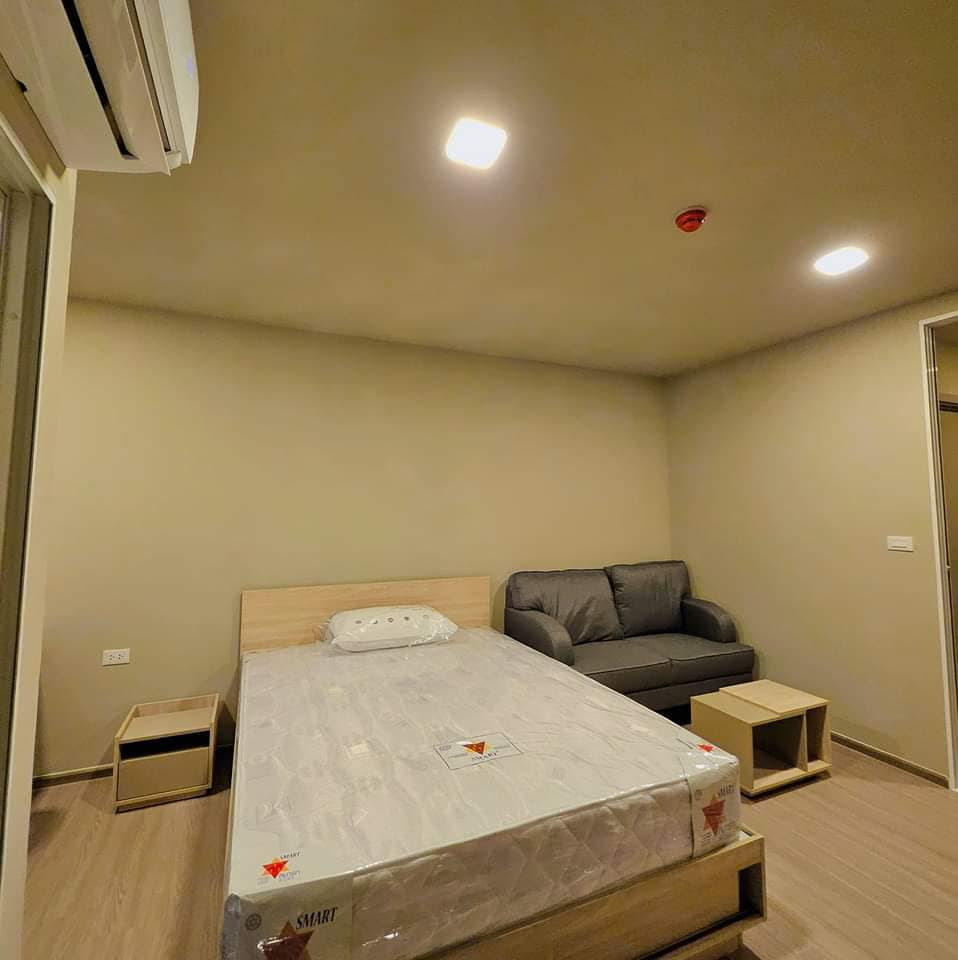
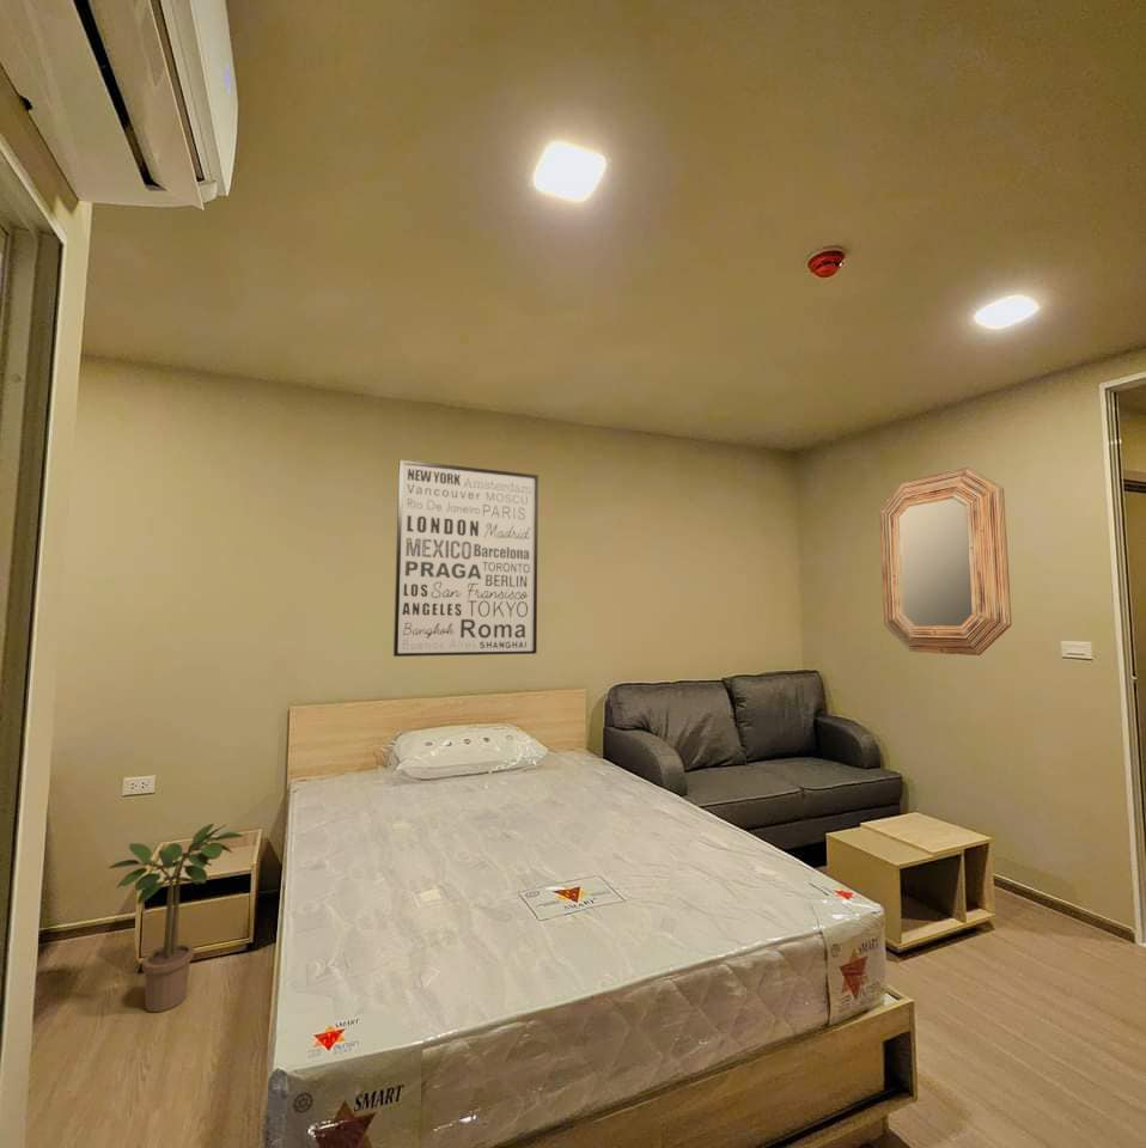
+ wall art (469, 560)
+ home mirror (935, 563)
+ potted plant (177, 908)
